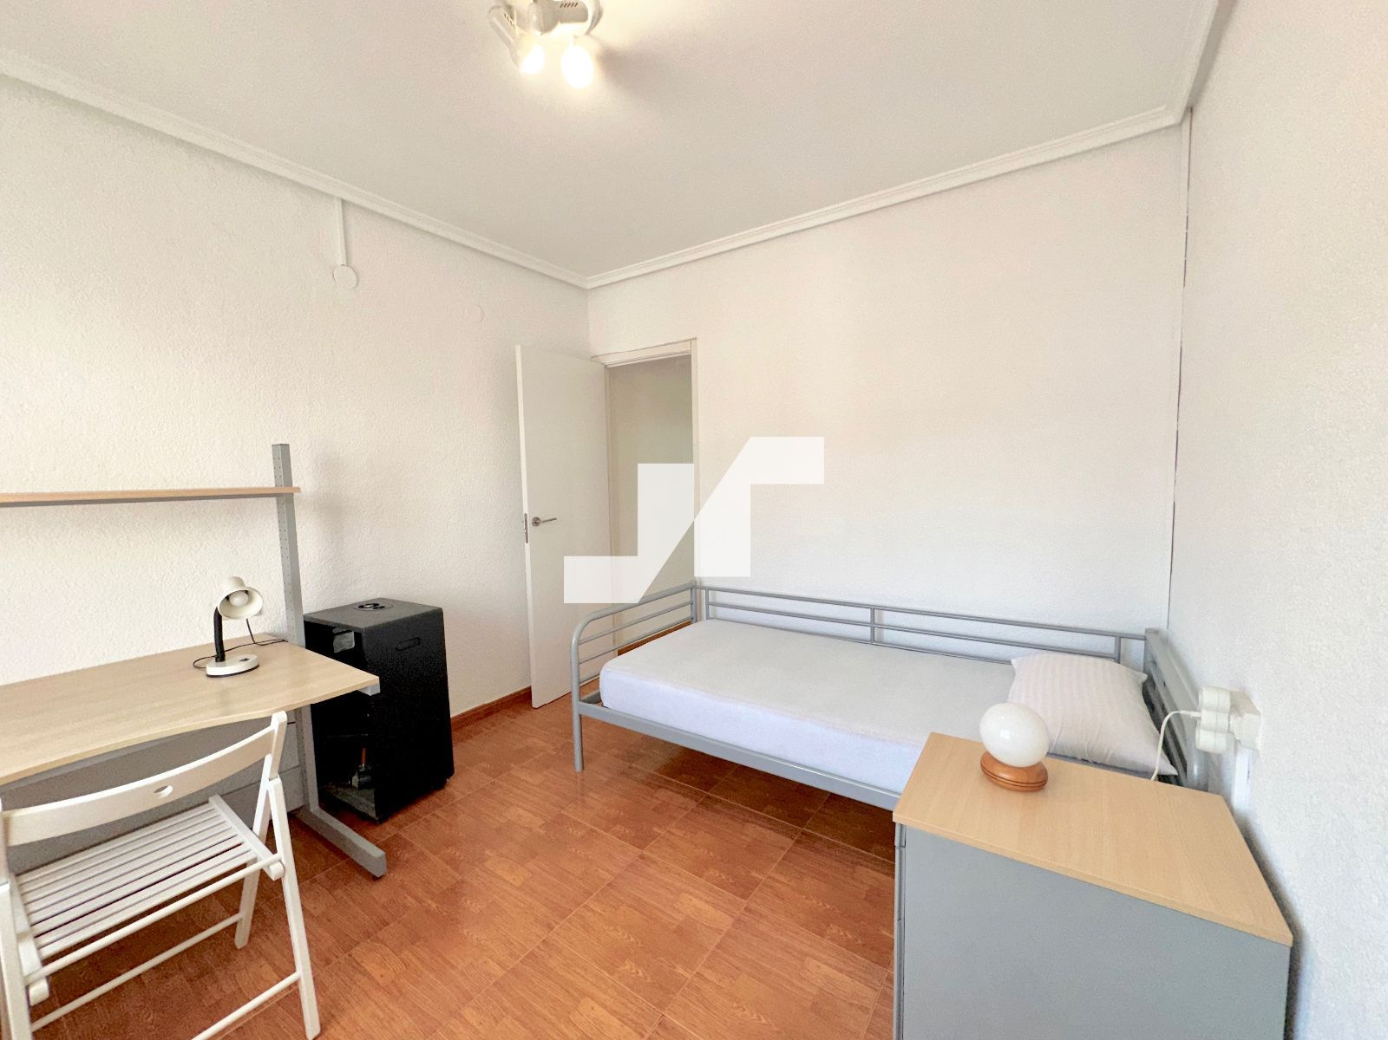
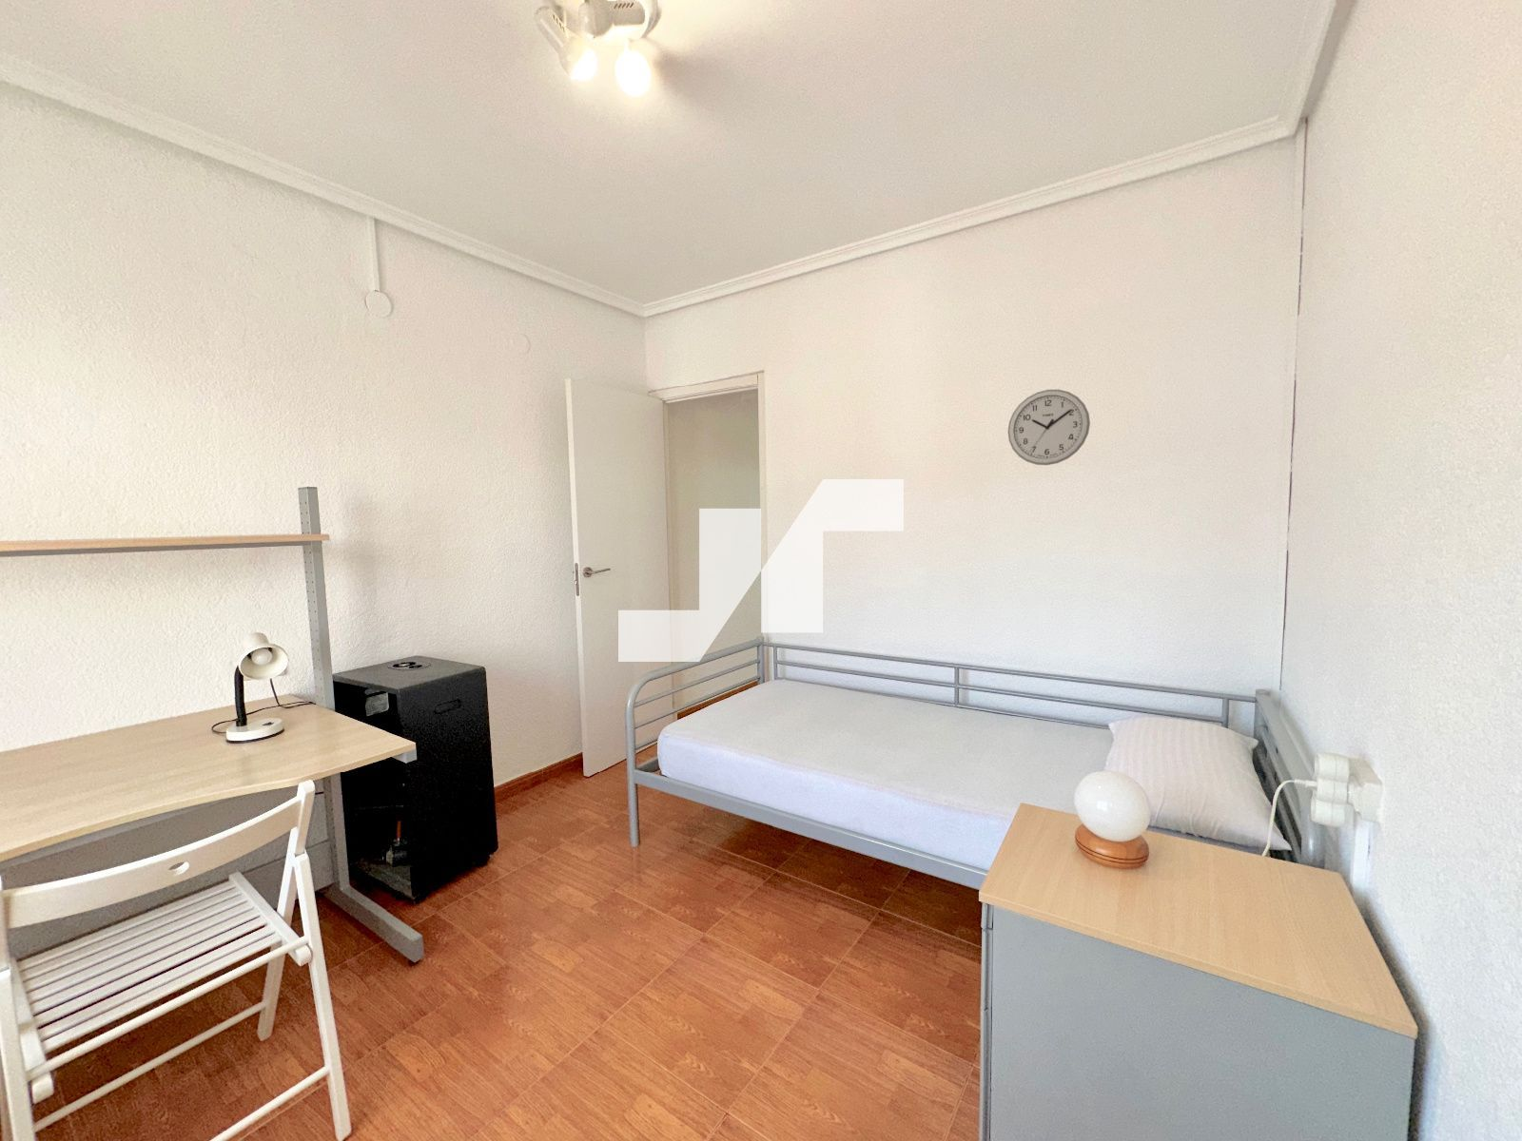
+ wall clock (1046, 427)
